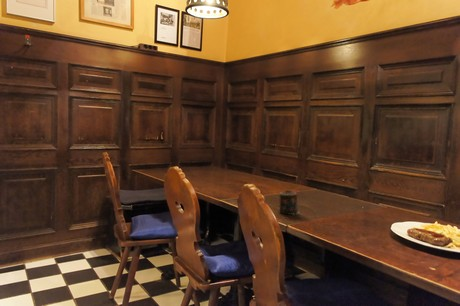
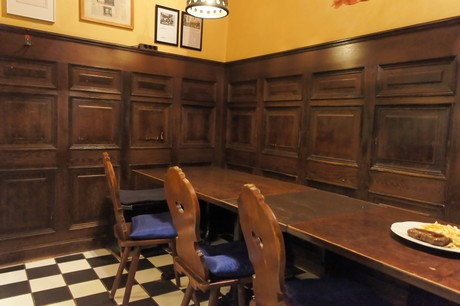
- candle (290, 201)
